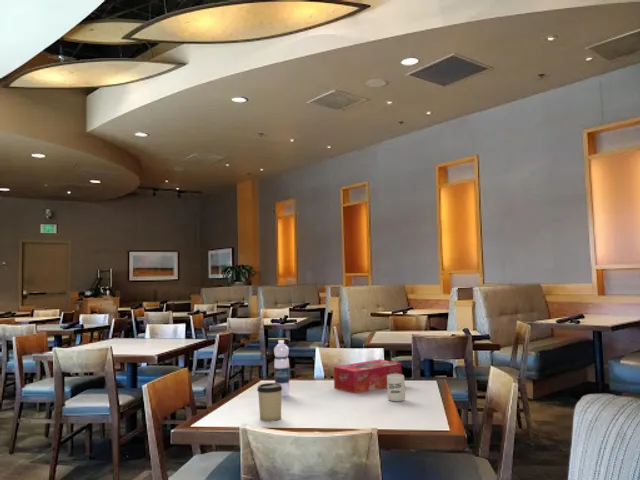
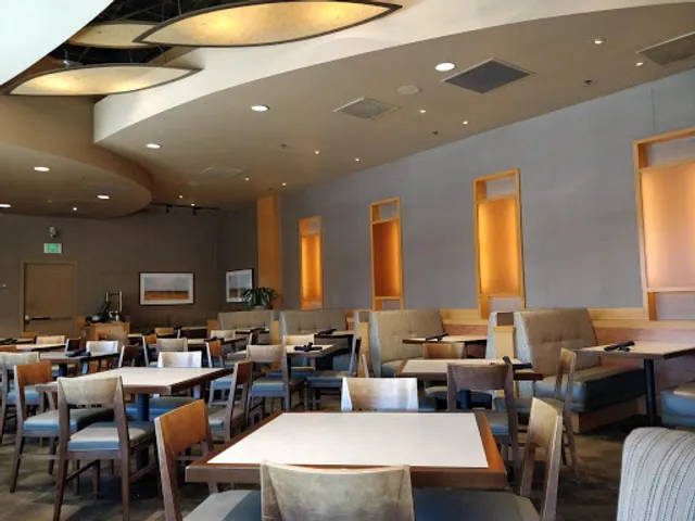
- water bottle (281, 367)
- cup (270, 402)
- cup (396, 387)
- tissue box (368, 375)
